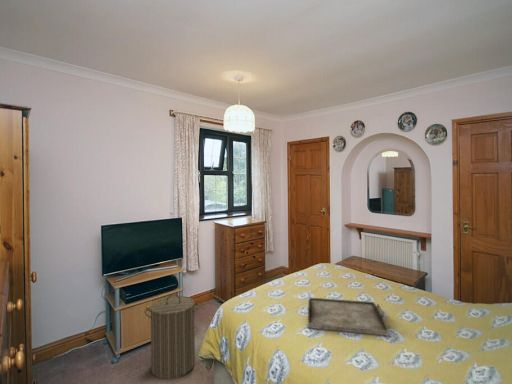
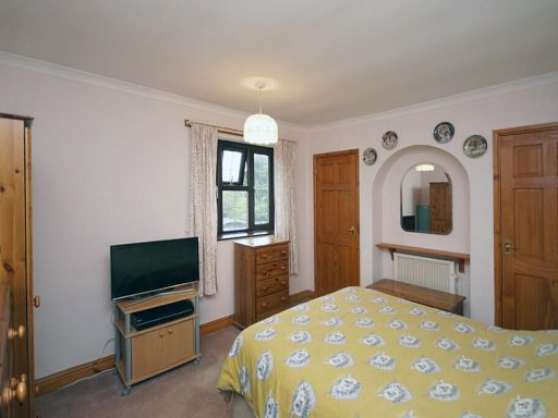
- laundry hamper (173, 329)
- serving tray (343, 310)
